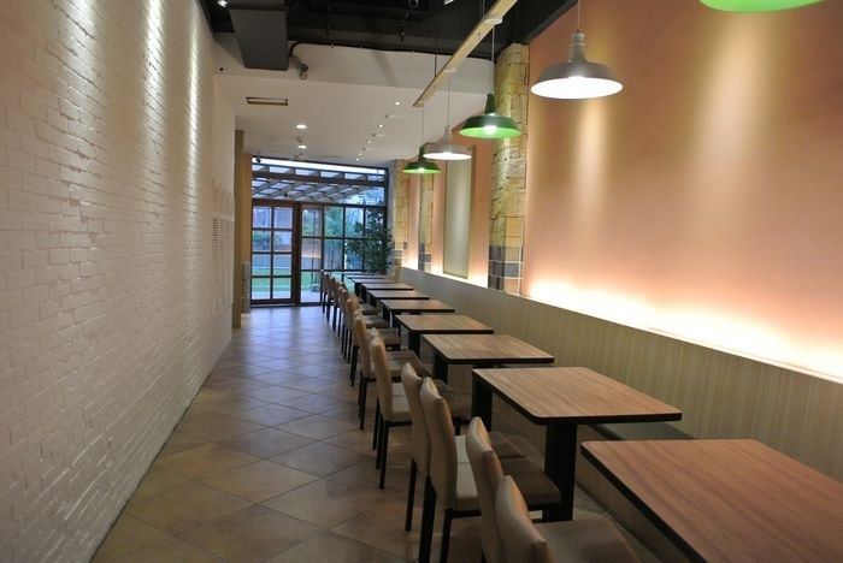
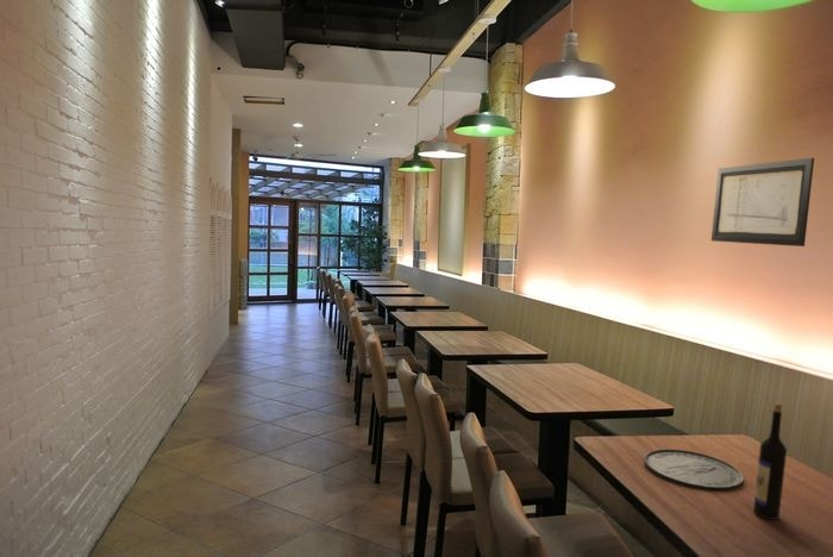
+ plate (691, 468)
+ wine bottle (771, 459)
+ wall art (757, 204)
